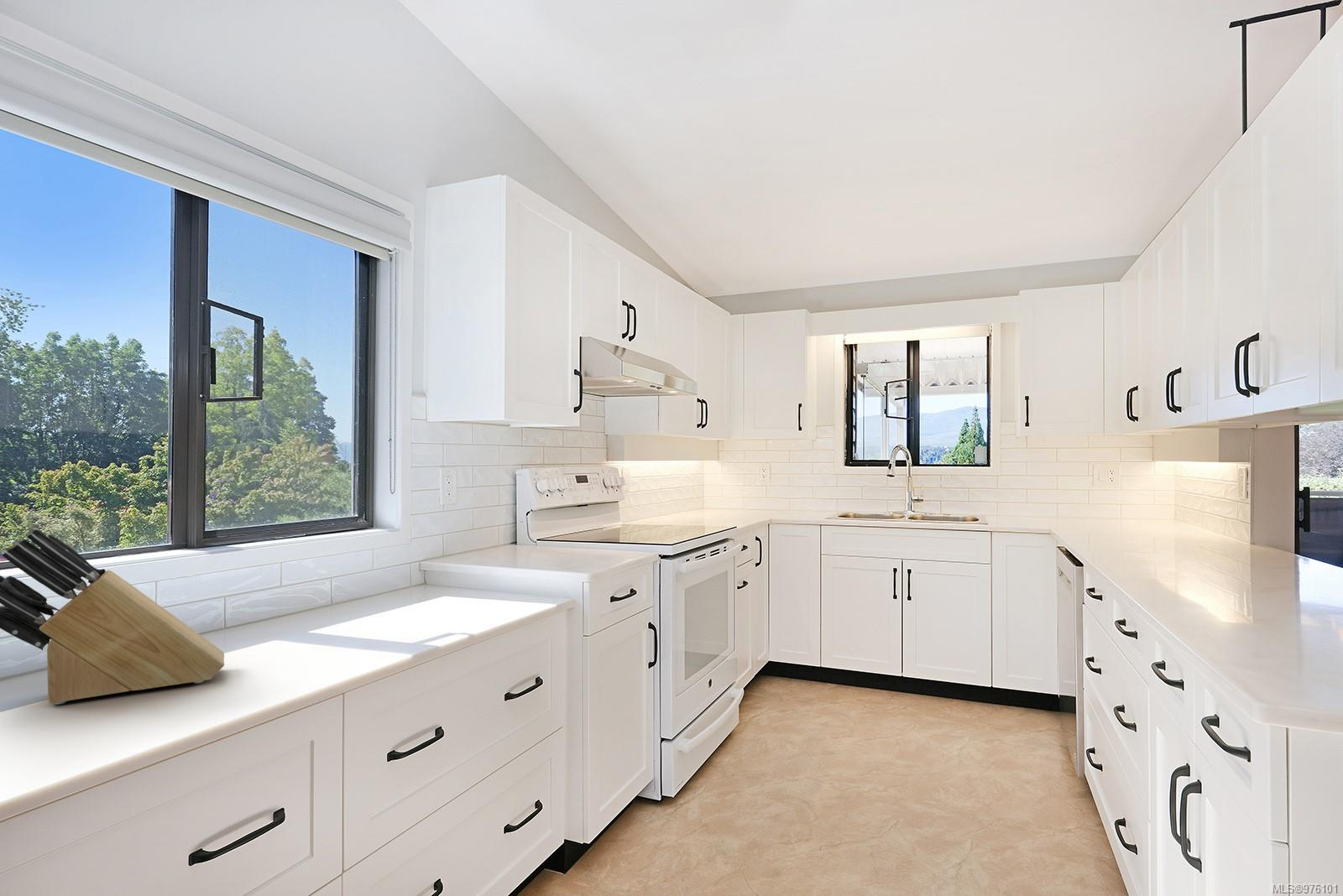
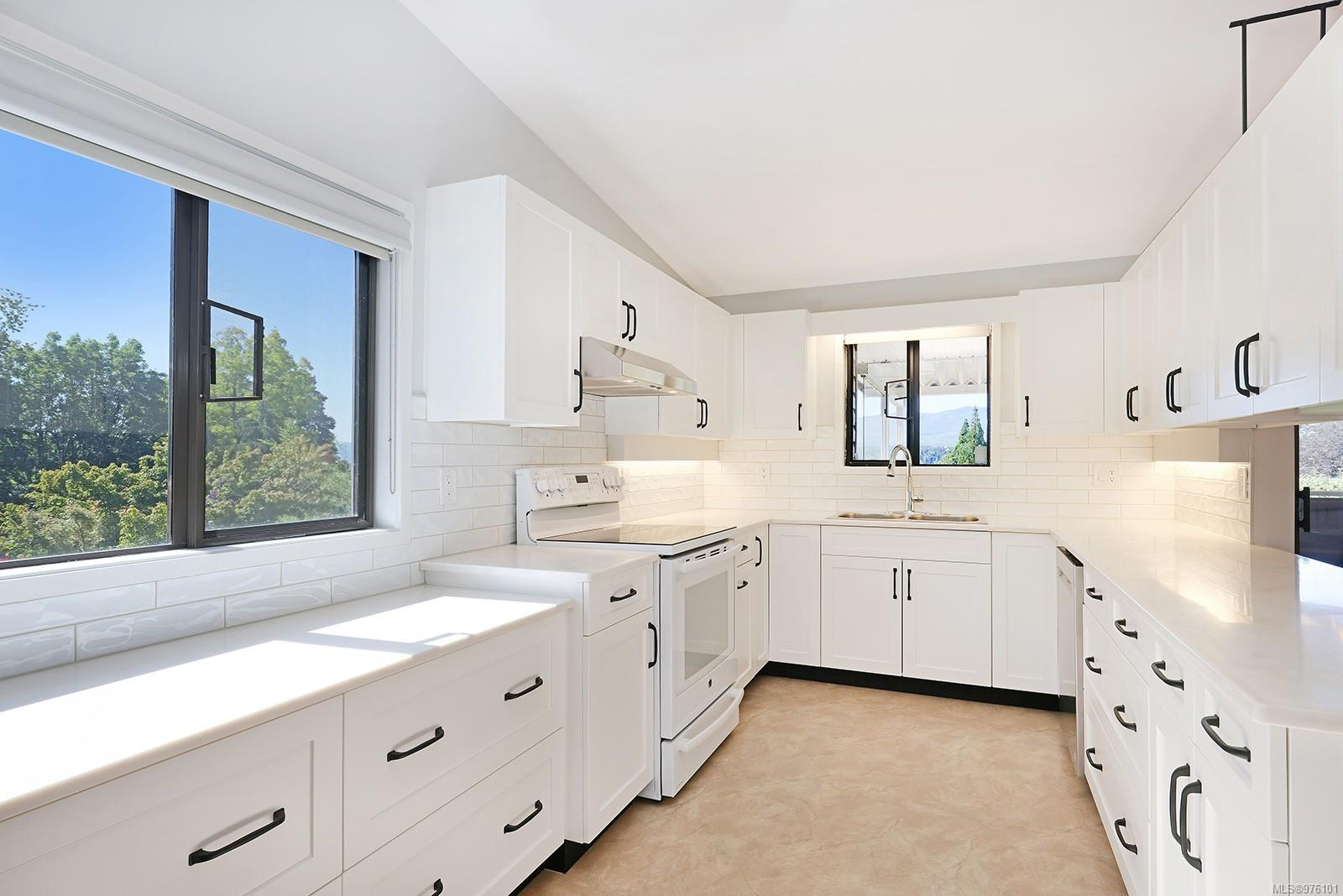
- knife block (112, 607)
